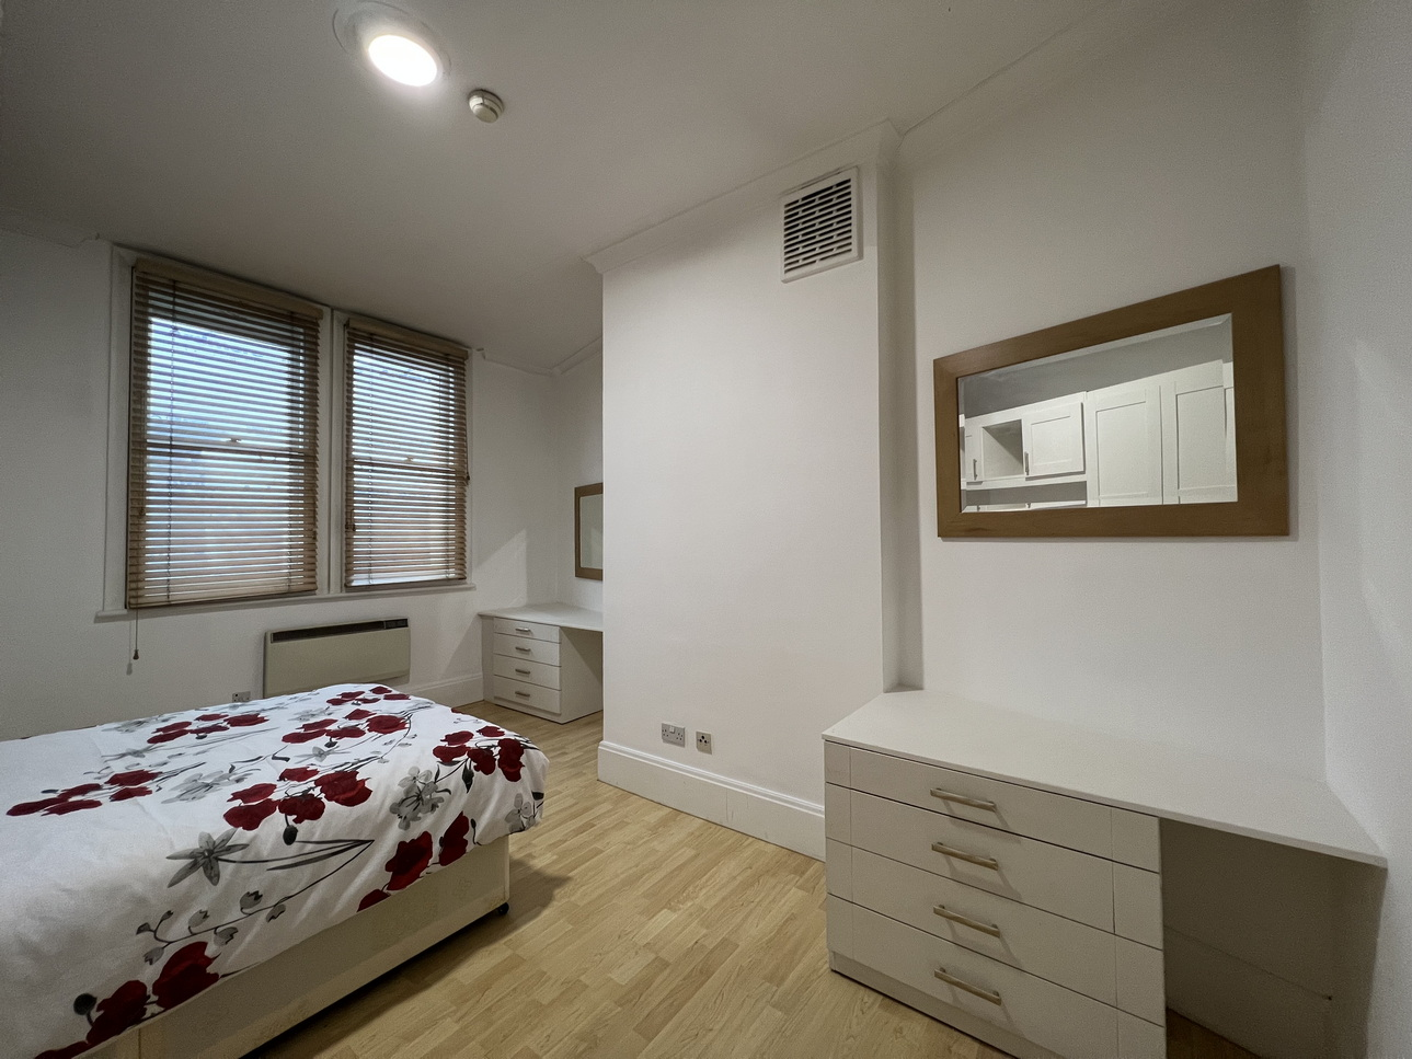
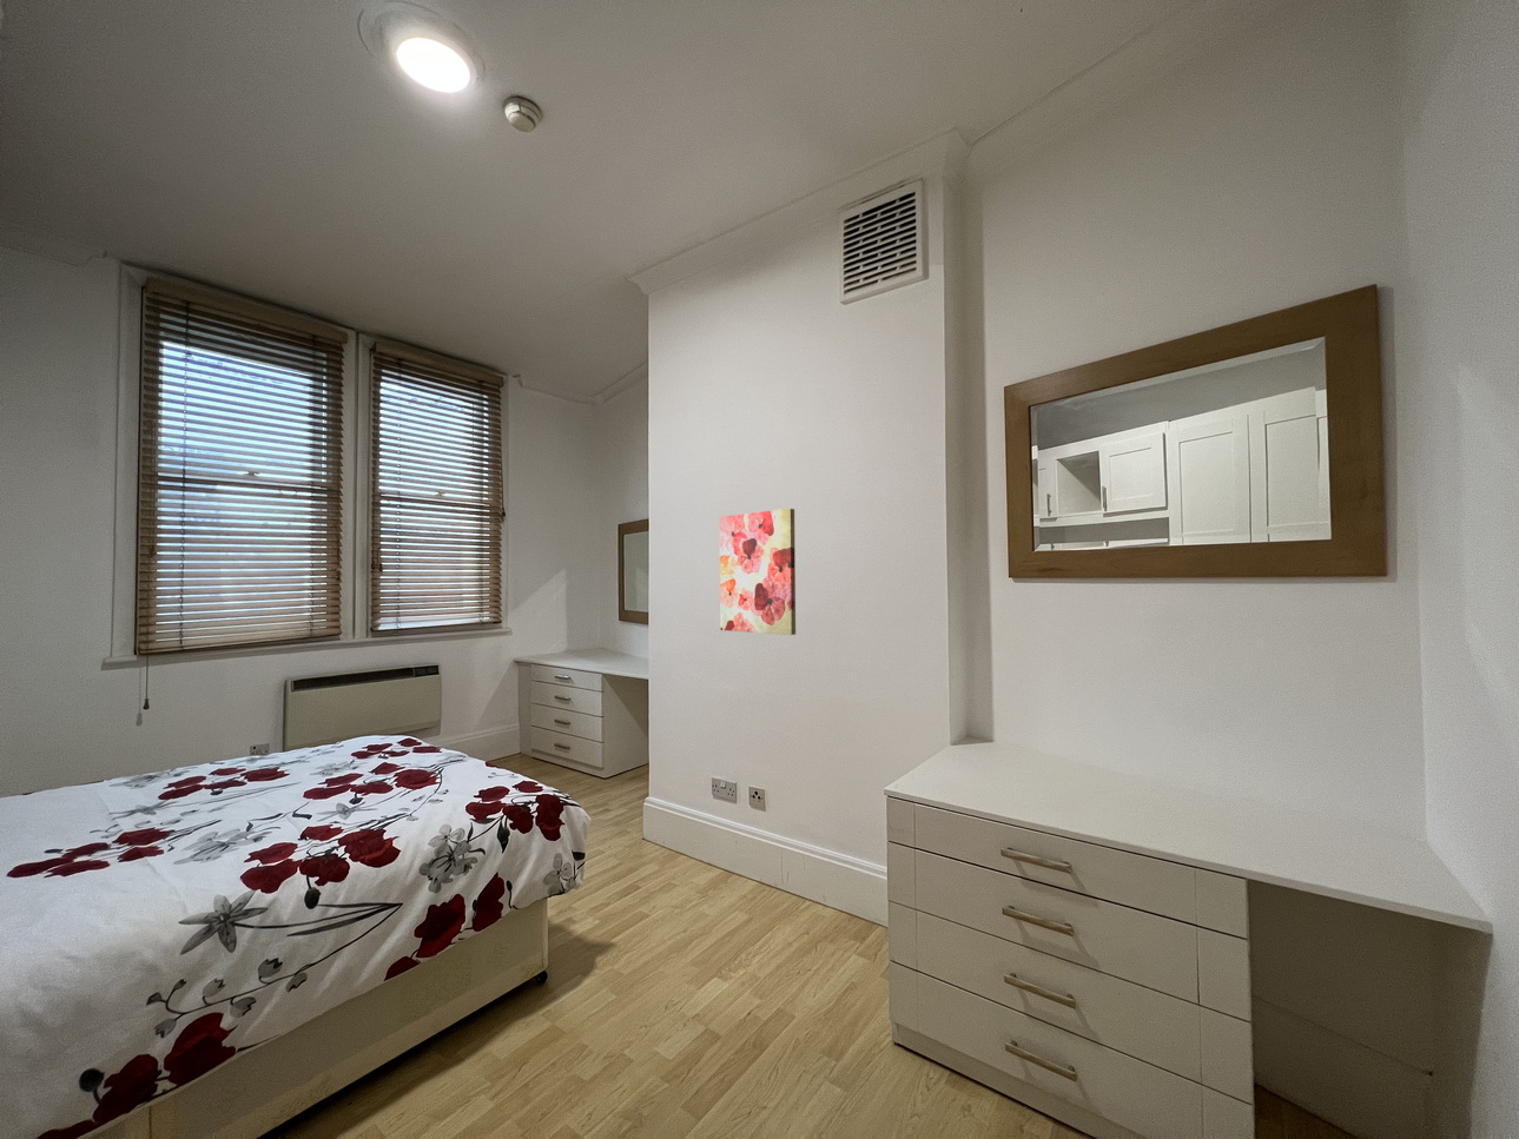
+ wall art (755, 572)
